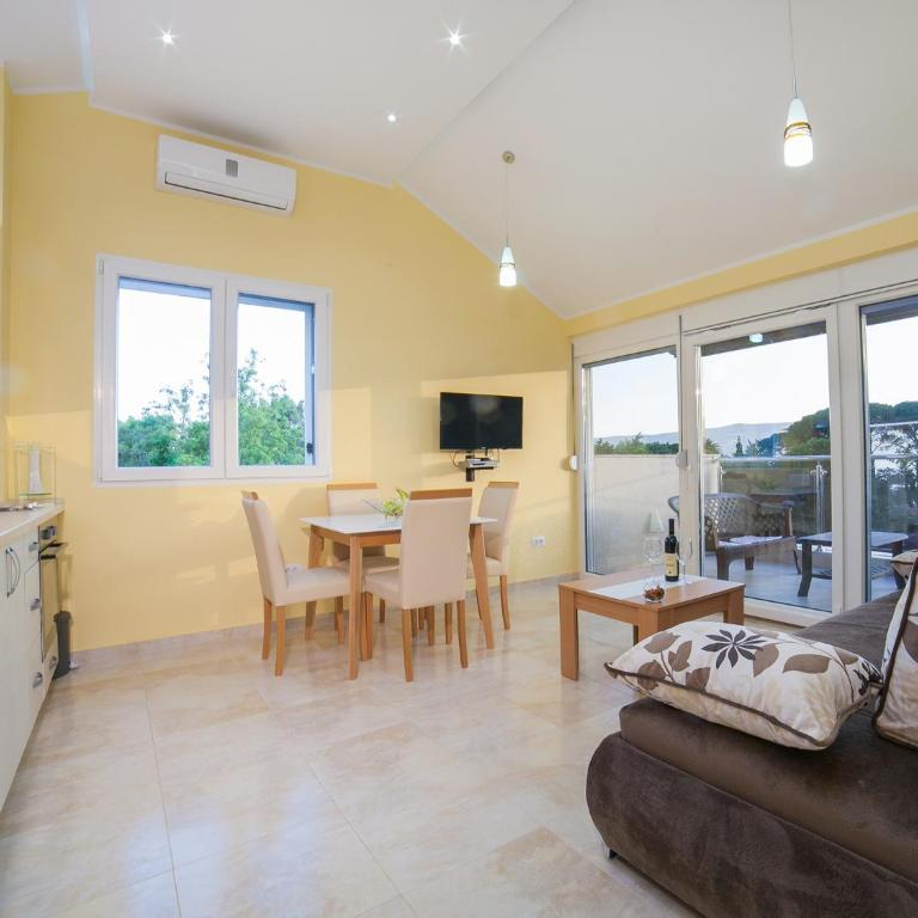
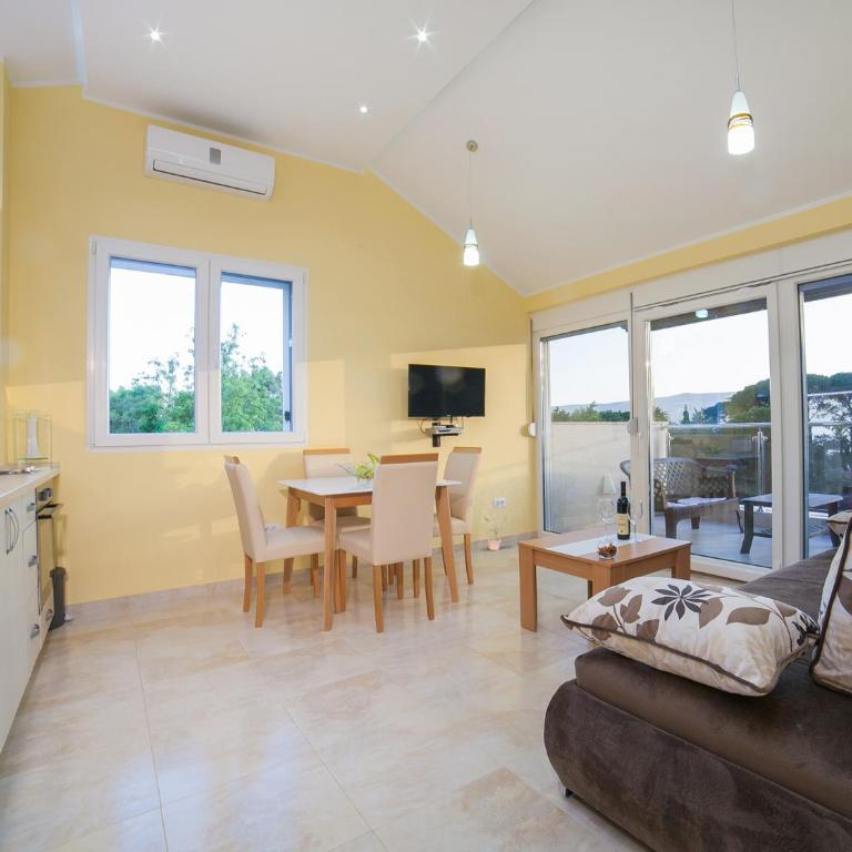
+ potted plant (496, 528)
